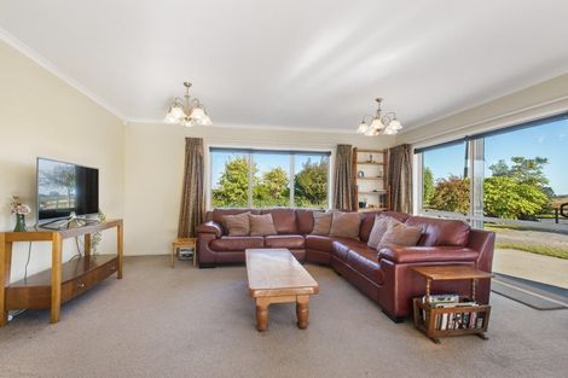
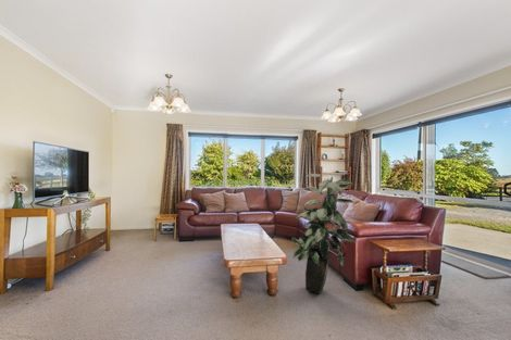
+ indoor plant (321, 230)
